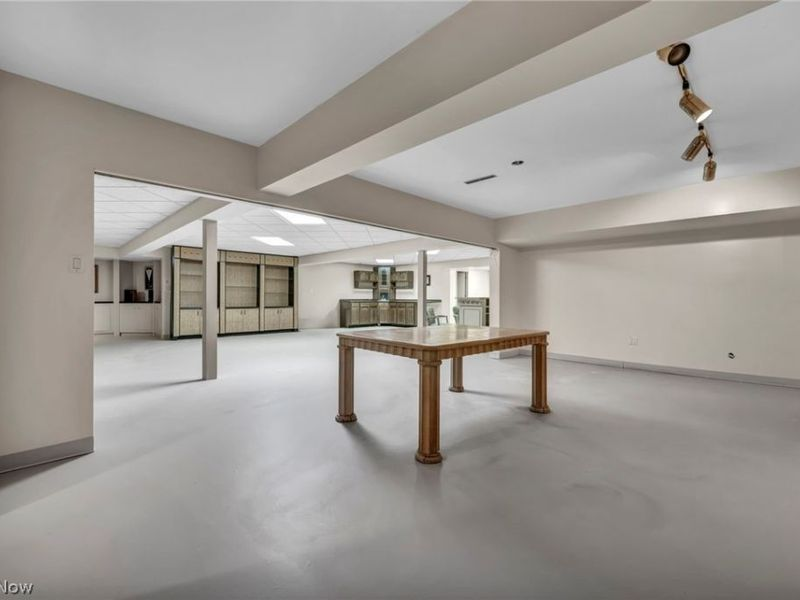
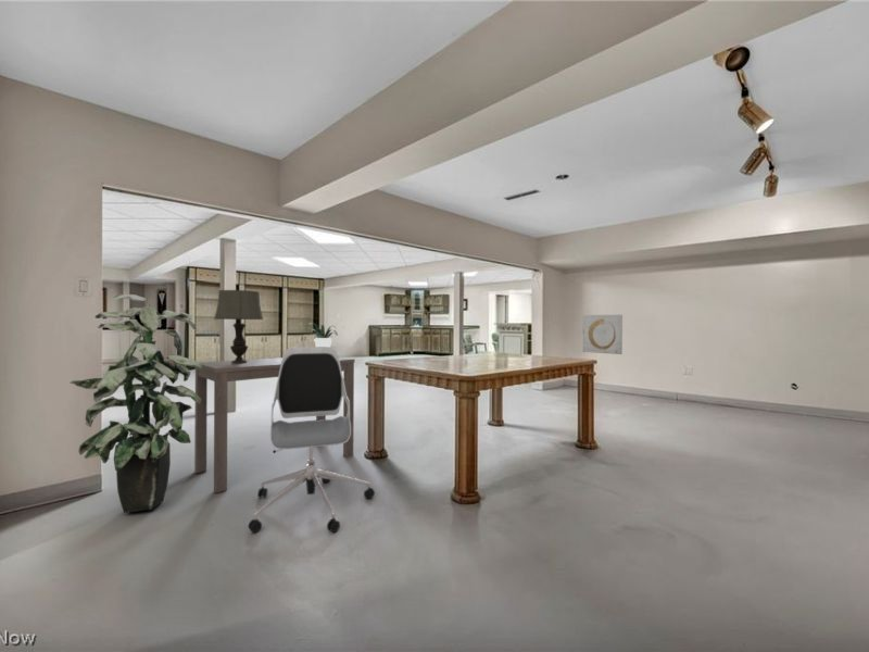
+ desk (277, 376)
+ table lamp (239, 326)
+ wall art (602, 334)
+ office chair (305, 427)
+ potted plant (322, 340)
+ indoor plant (139, 400)
